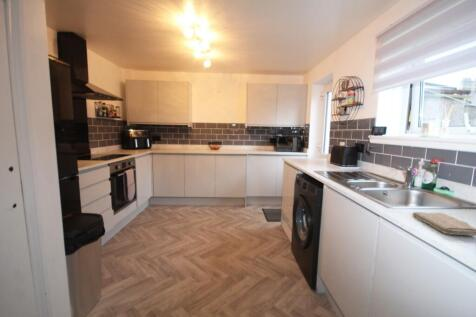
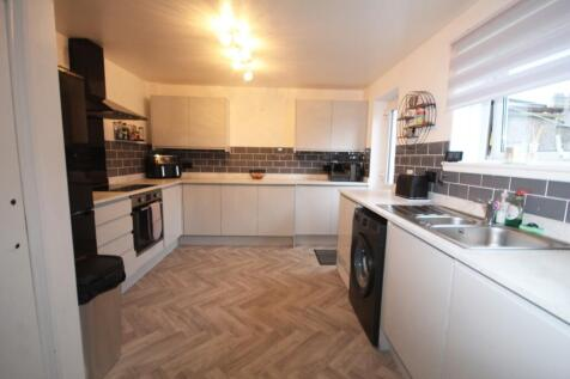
- washcloth (443, 222)
